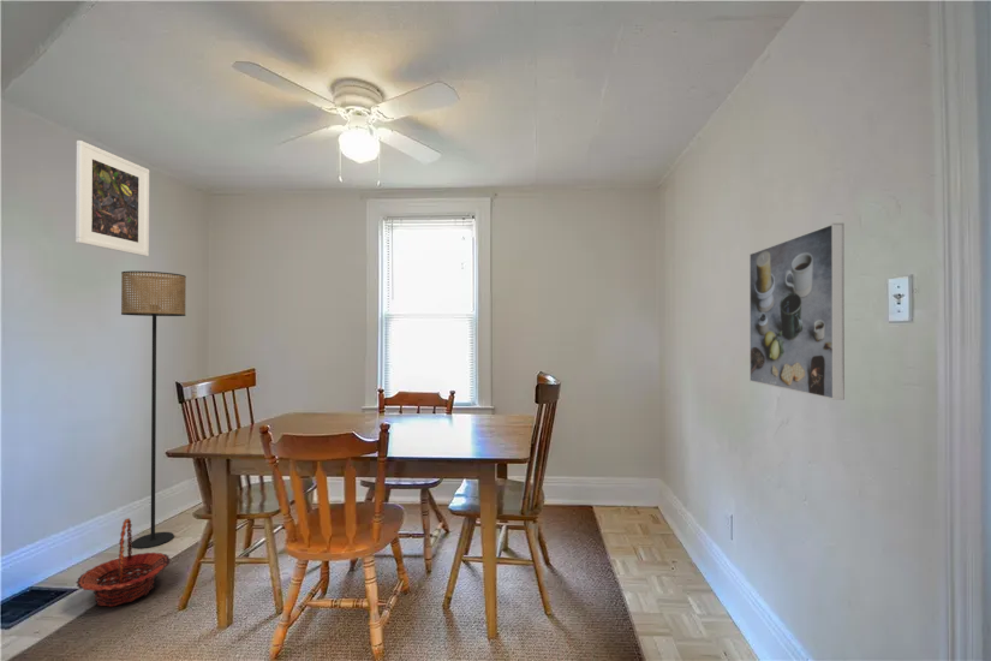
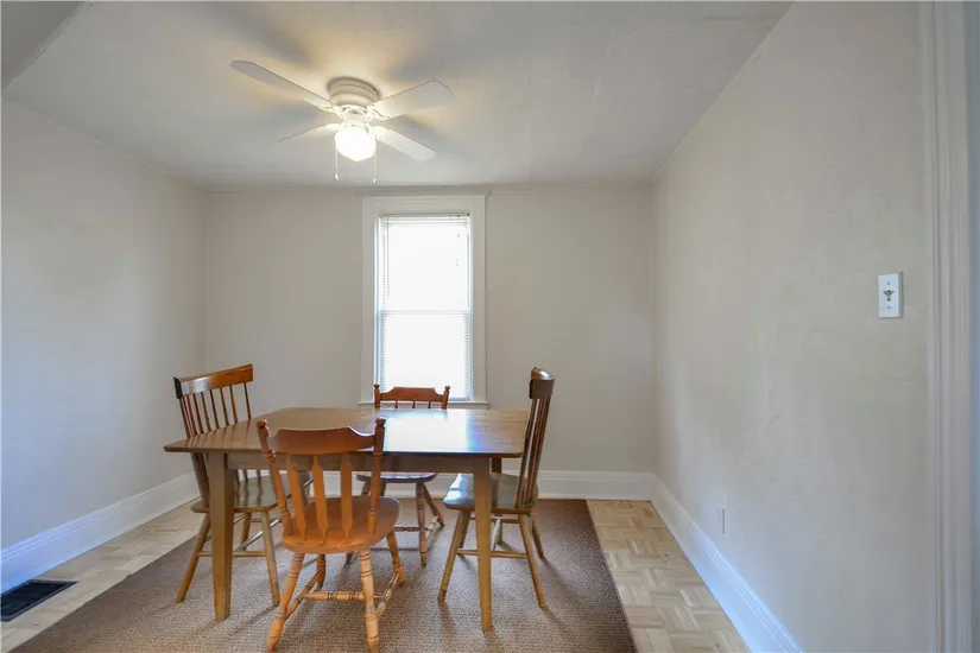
- basket (125, 556)
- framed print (789, 315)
- floor lamp (154, 406)
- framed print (115, 202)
